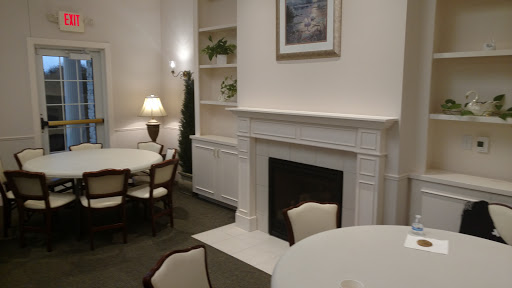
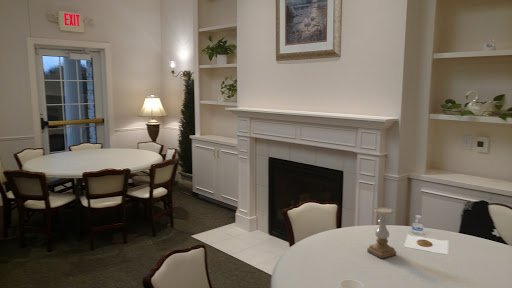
+ candle holder (382, 231)
